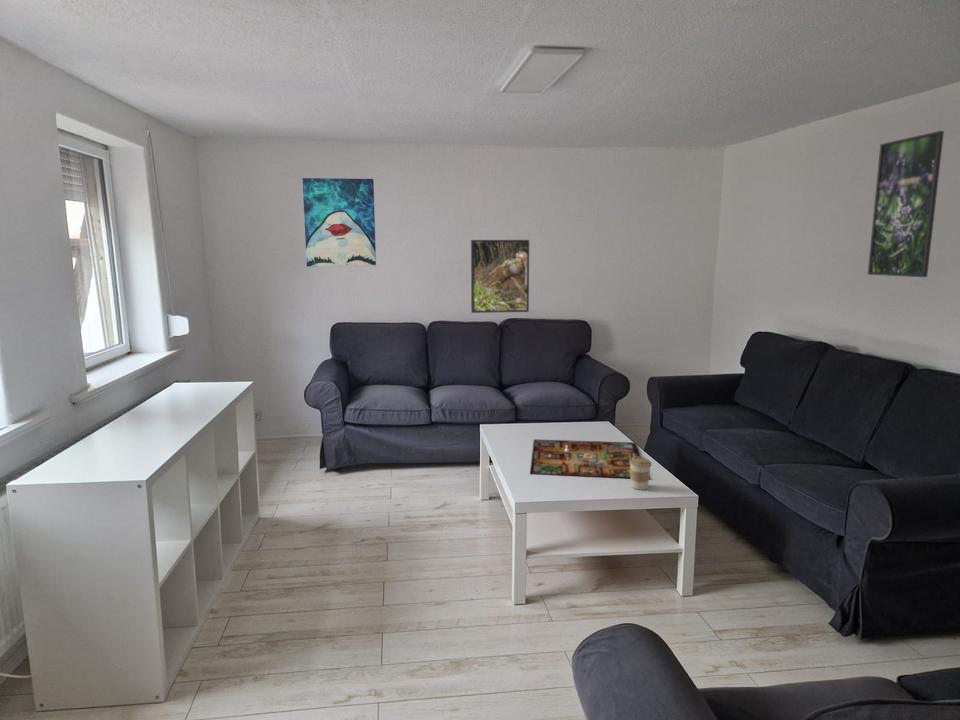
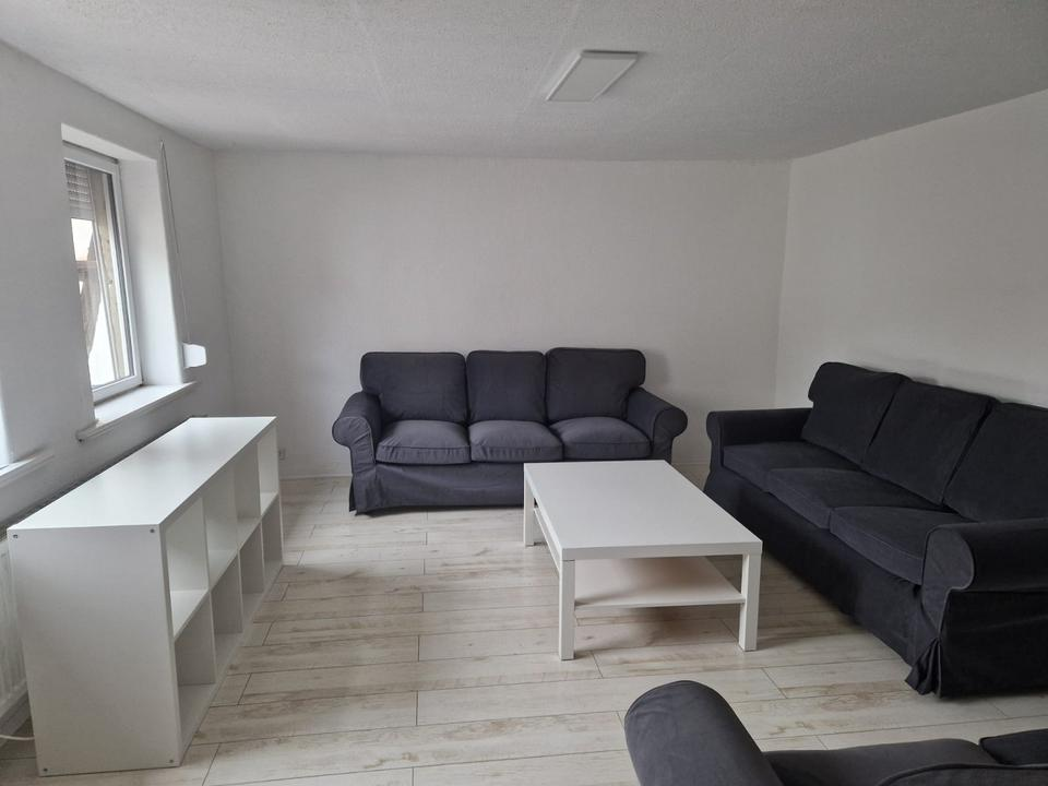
- wall art (340, 223)
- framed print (902, 208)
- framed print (500, 276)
- gameboard (586, 453)
- coffee cup (640, 472)
